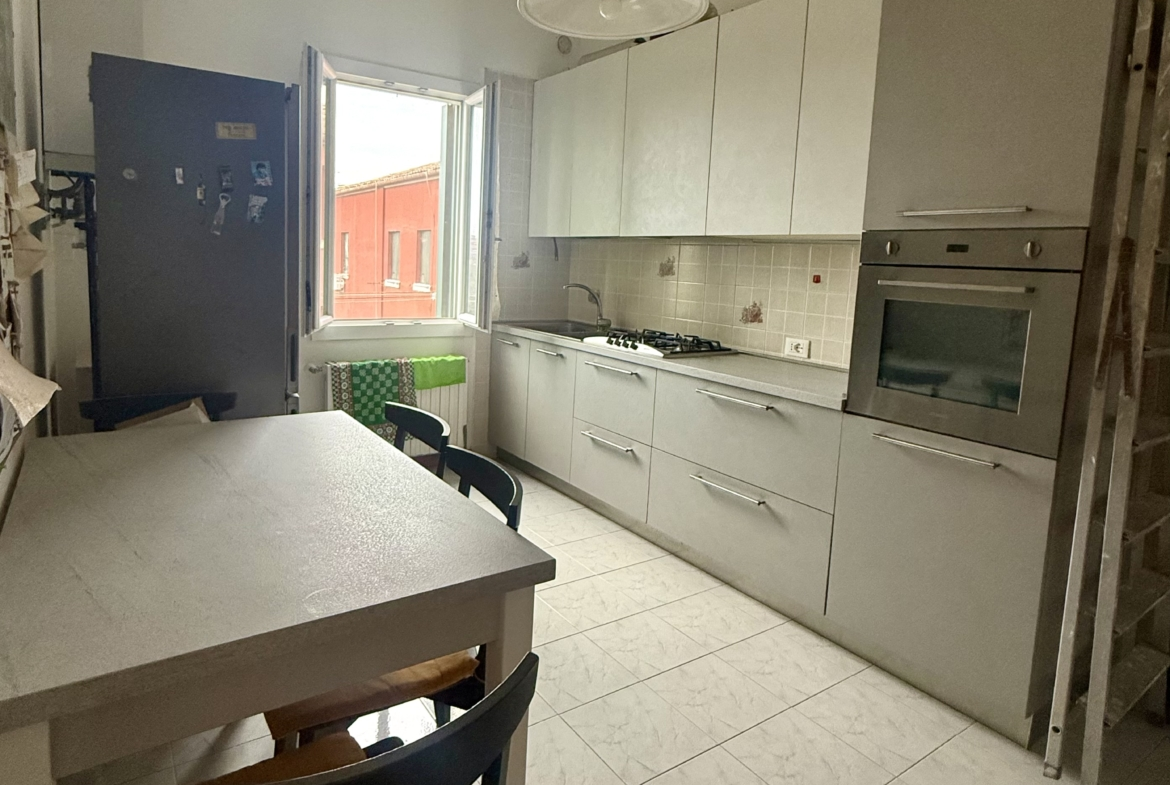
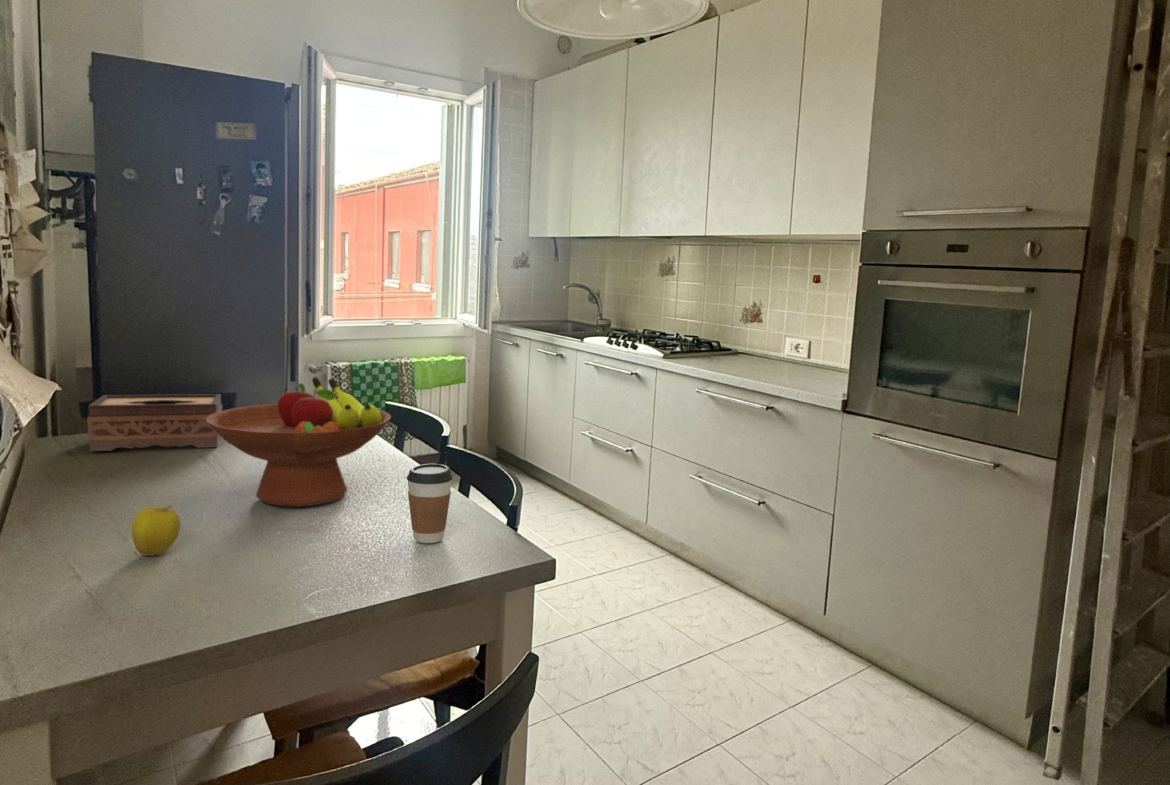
+ apple (156, 528)
+ coffee cup (429, 503)
+ tissue box (159, 420)
+ fruit bowl (302, 441)
